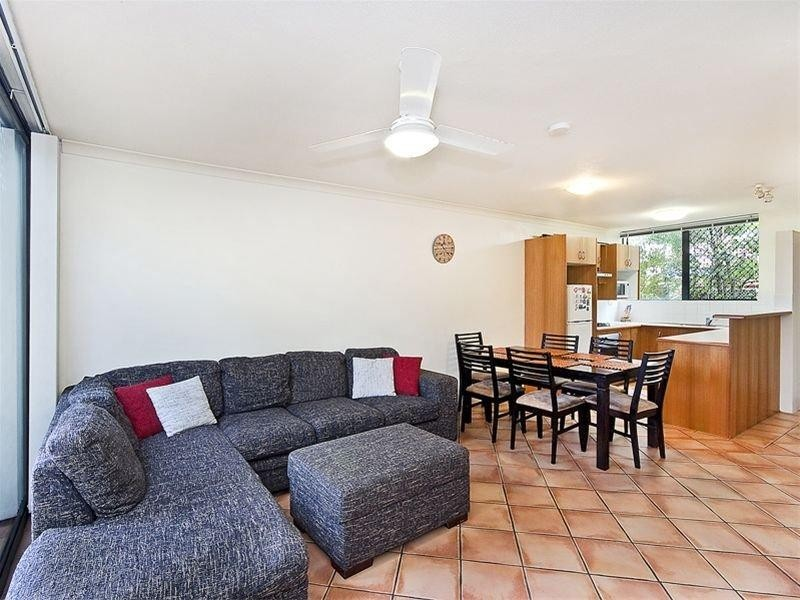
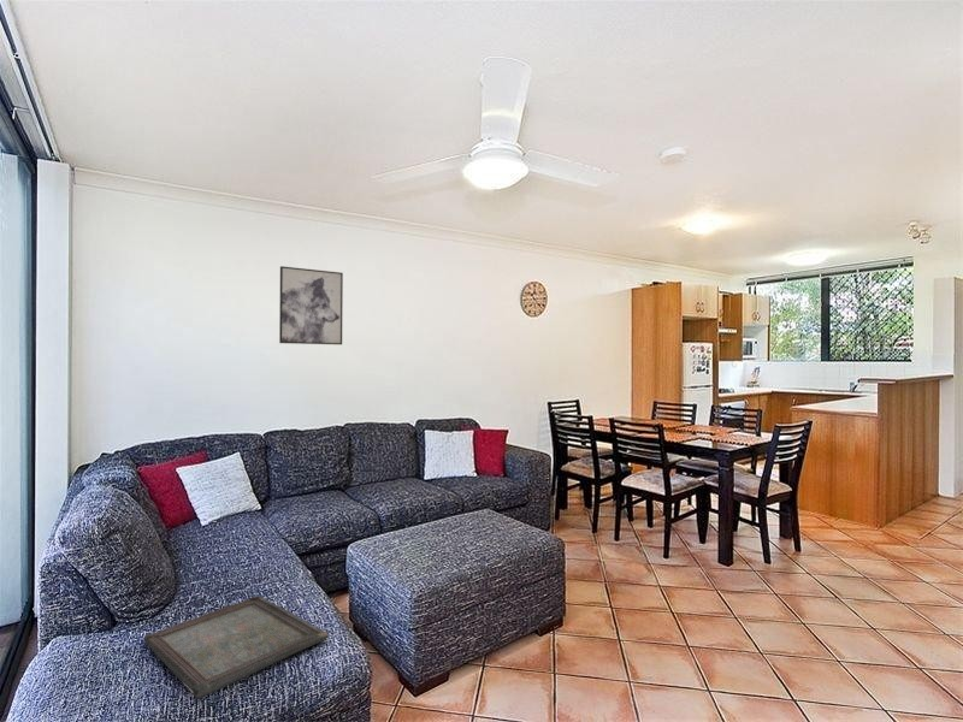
+ wall art (312, 307)
+ serving tray (236, 637)
